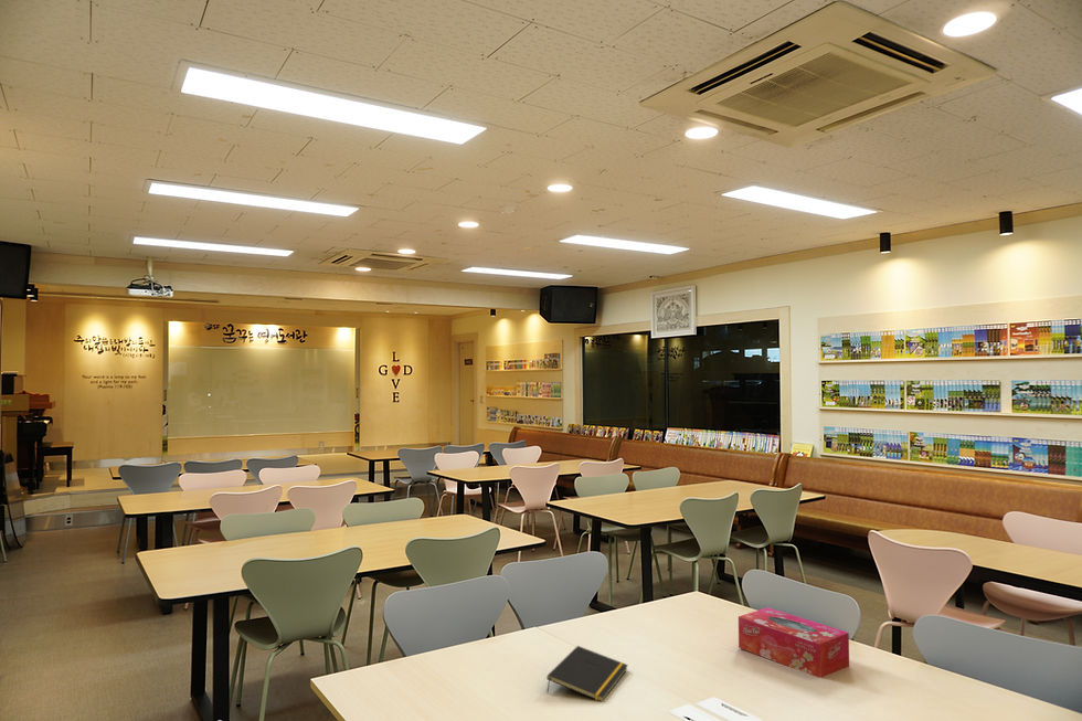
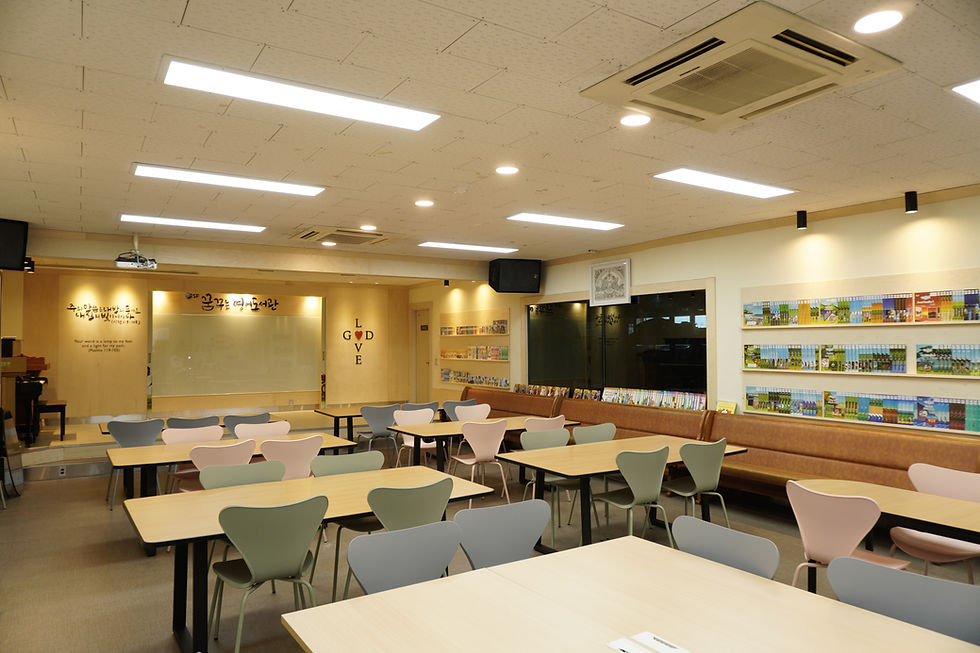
- notepad (588, 671)
- tissue box (792, 640)
